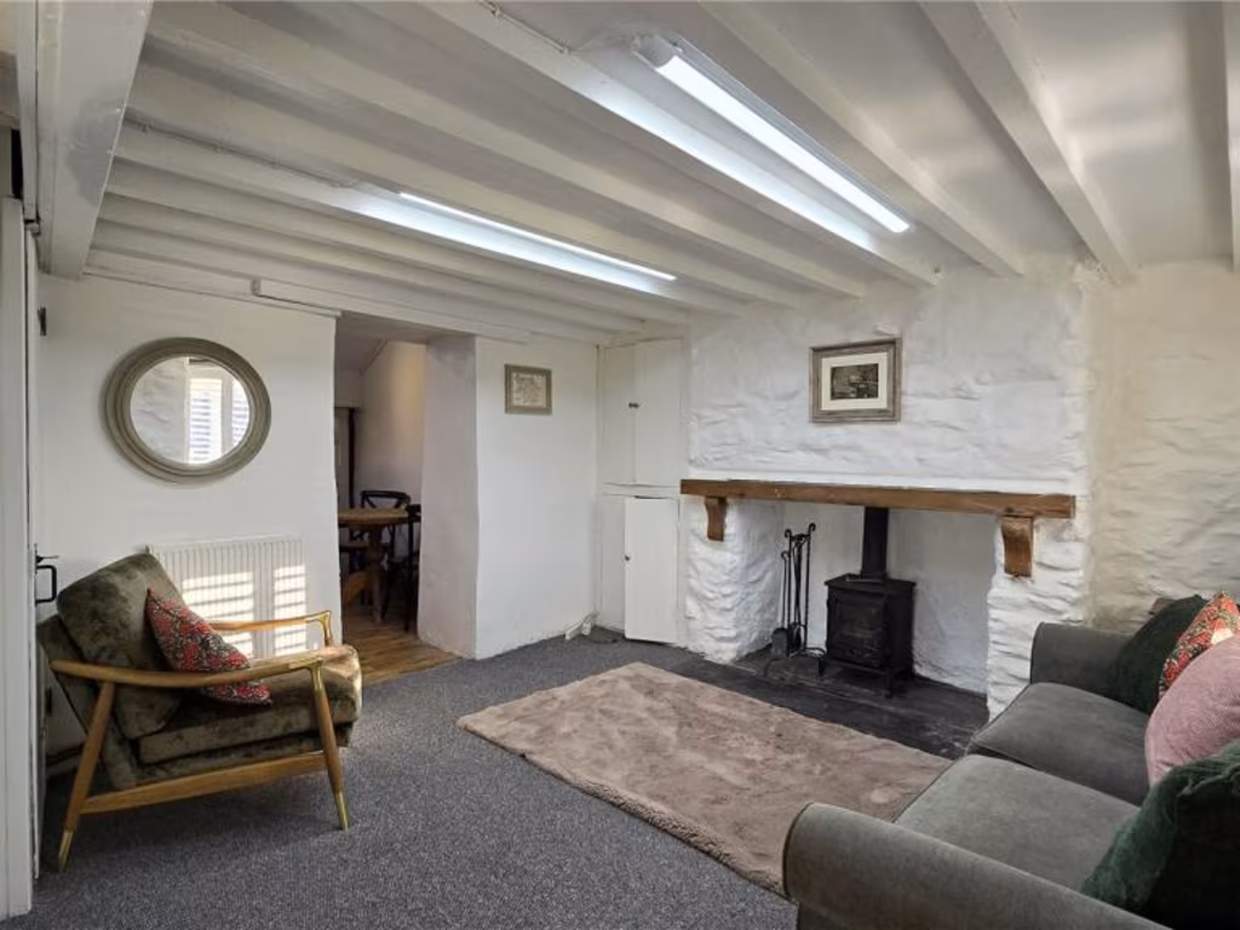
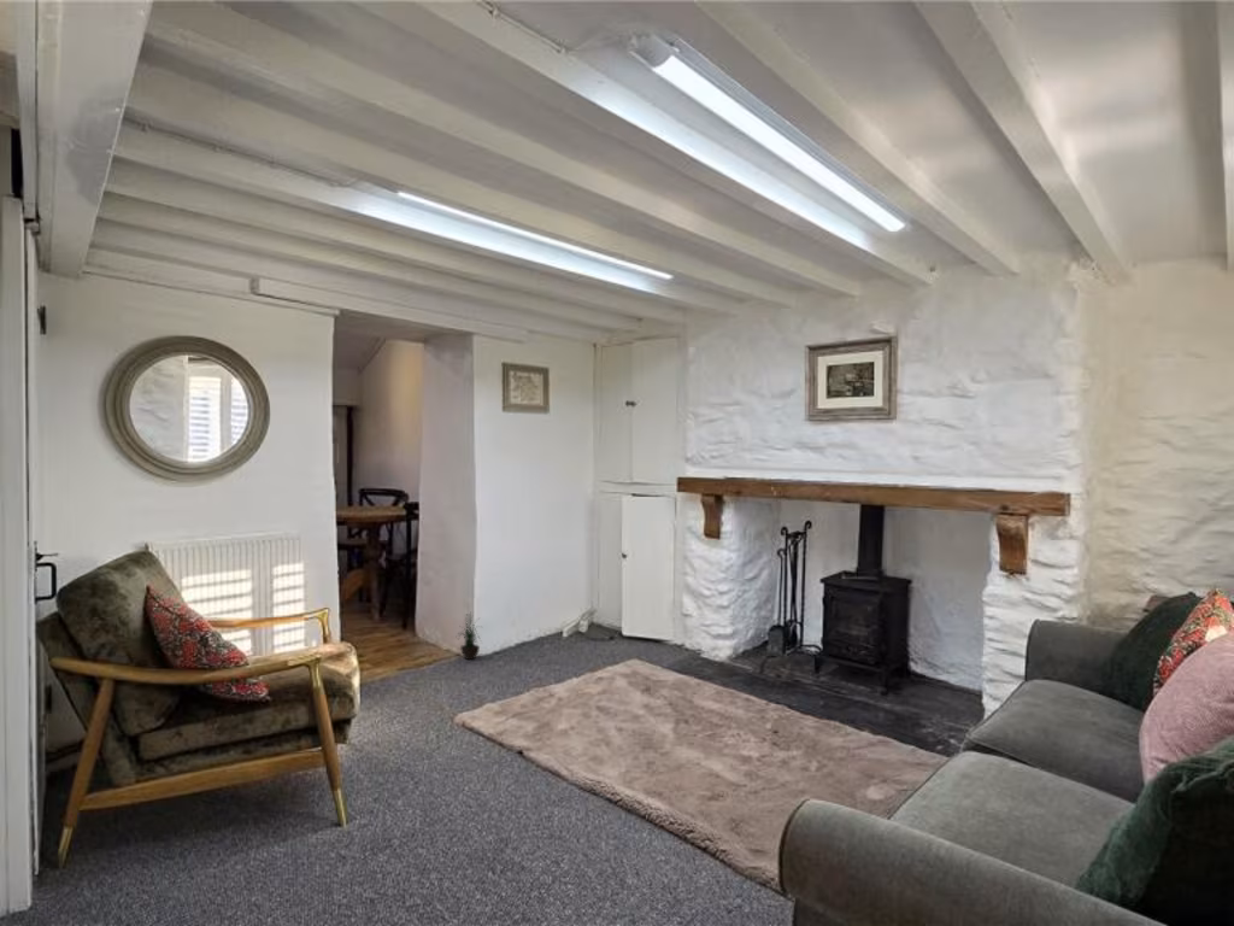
+ potted plant (468, 629)
